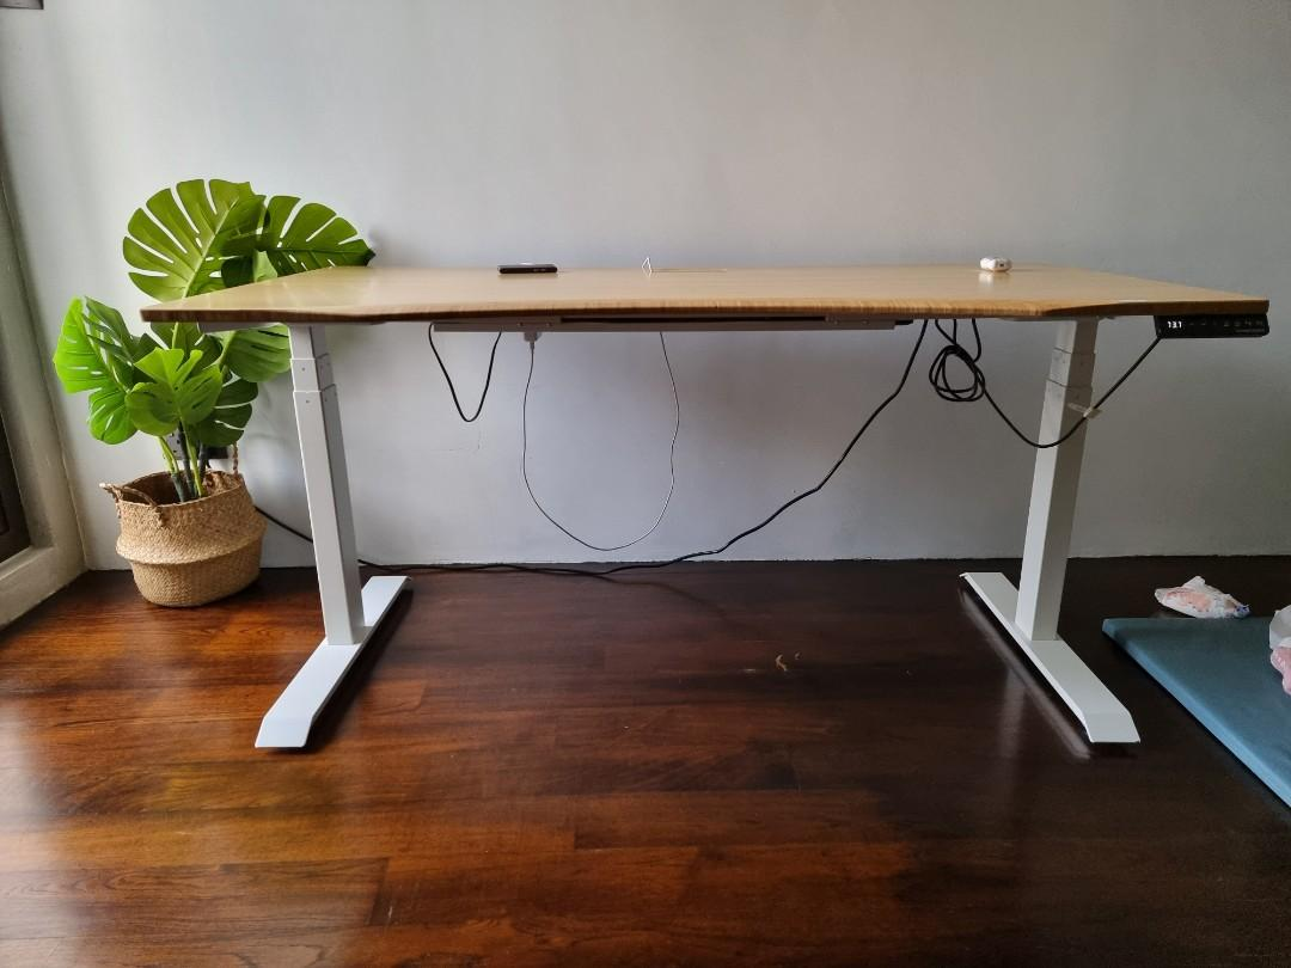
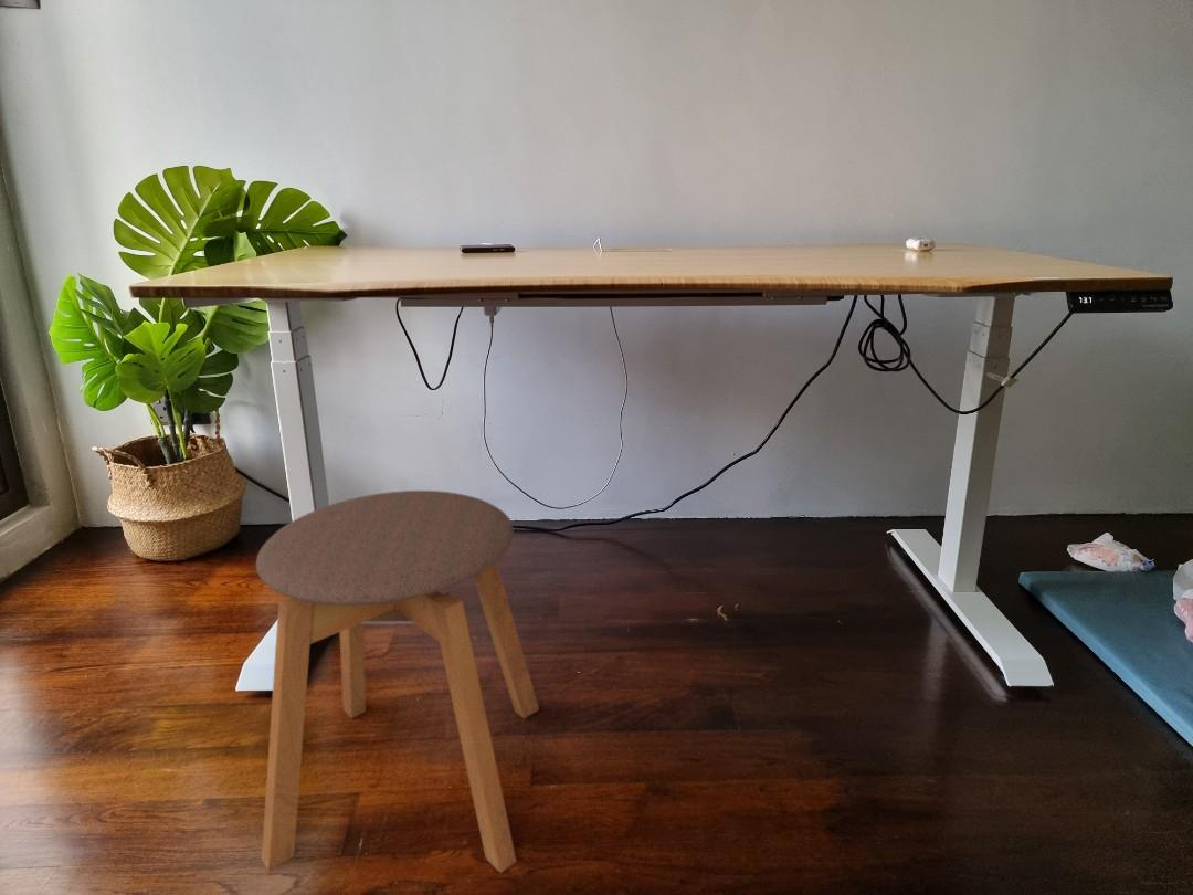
+ stool (423, 630)
